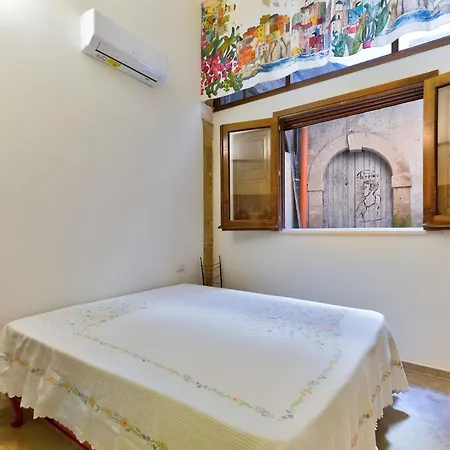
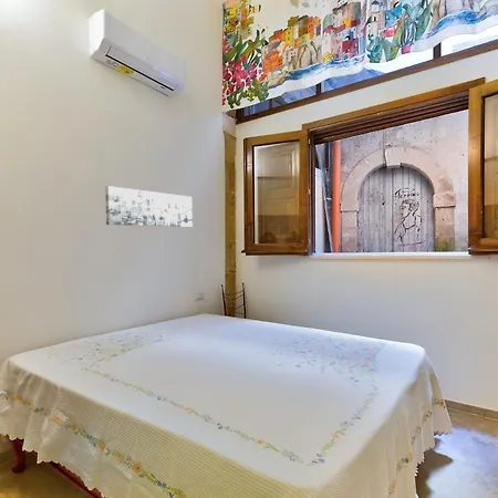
+ wall art (154, 208)
